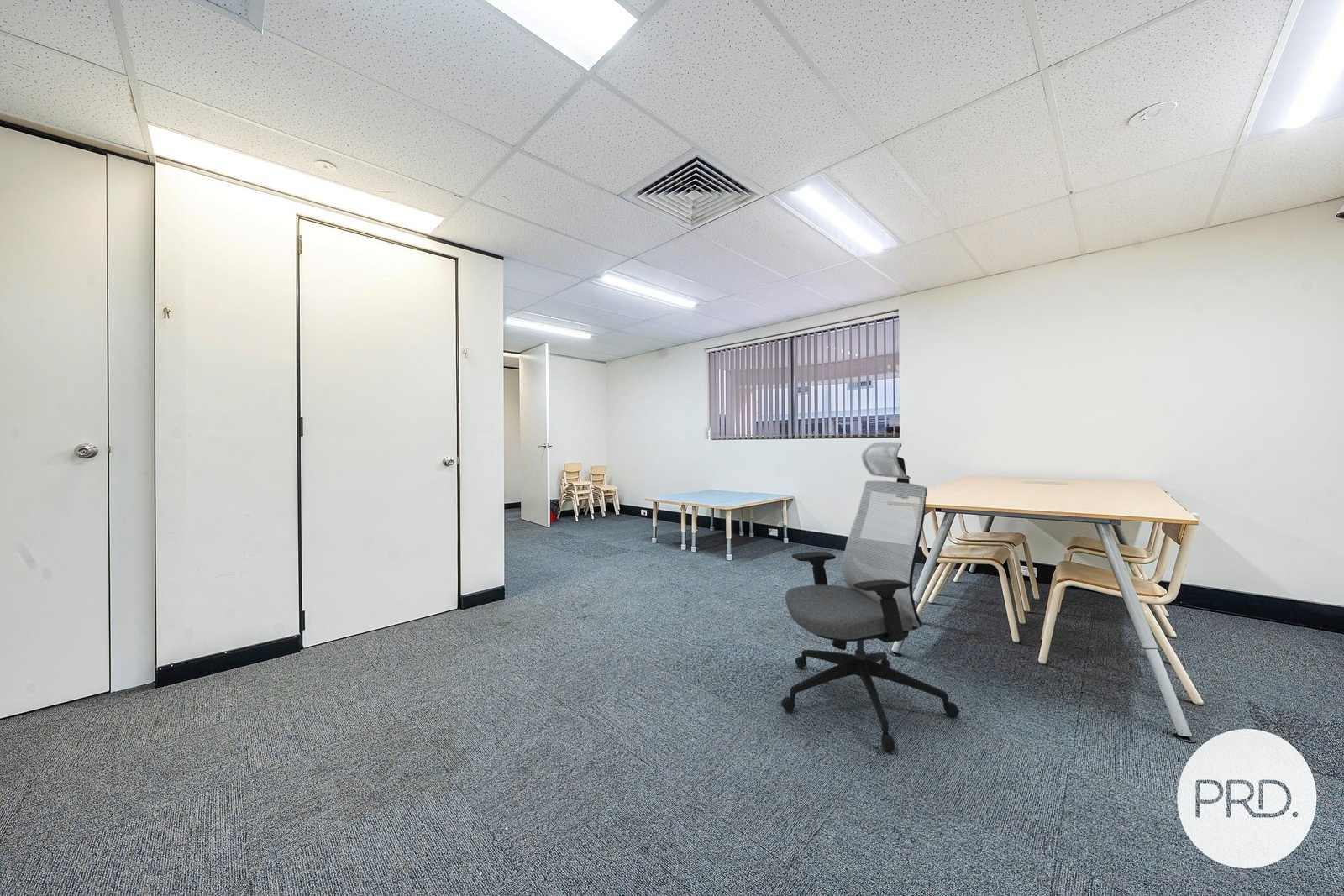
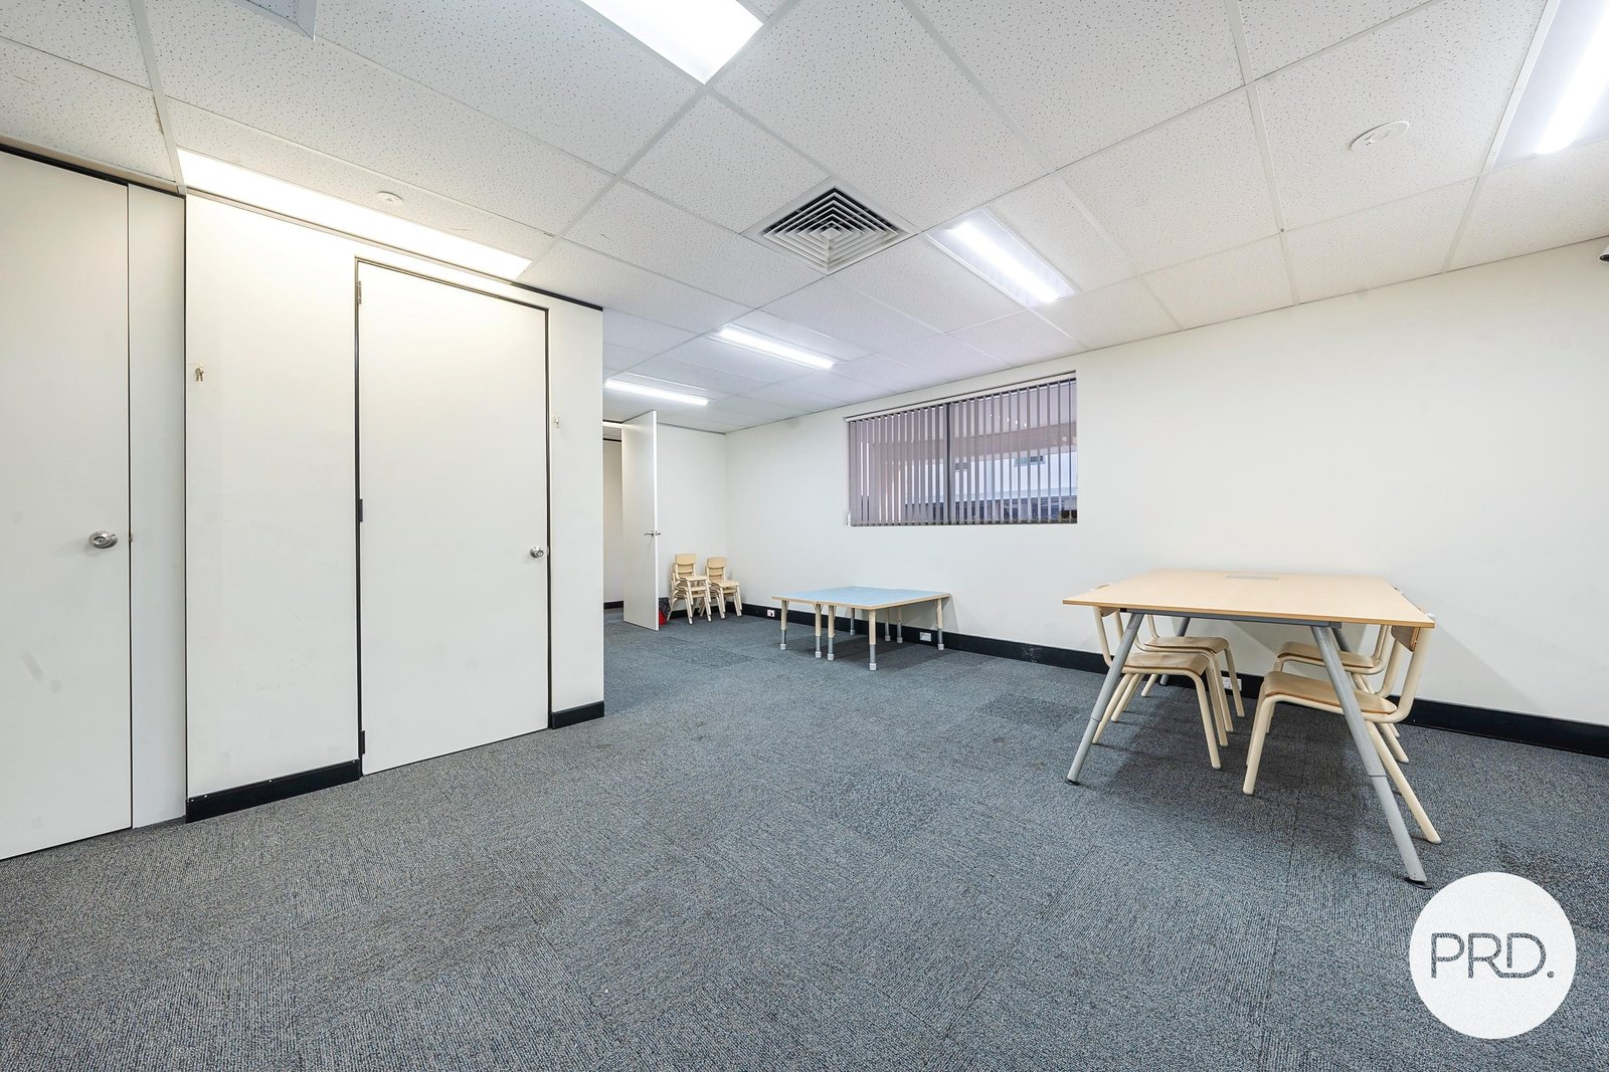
- office chair (853, 570)
